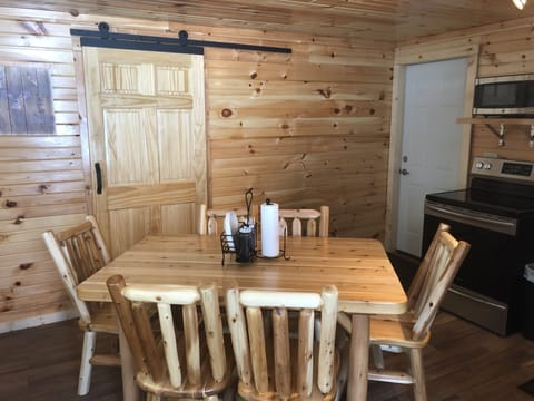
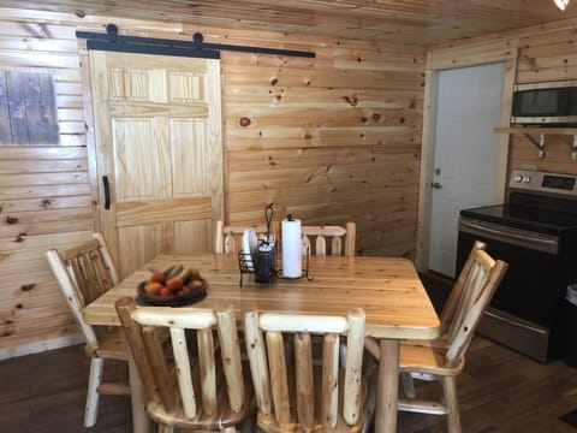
+ fruit bowl (171, 281)
